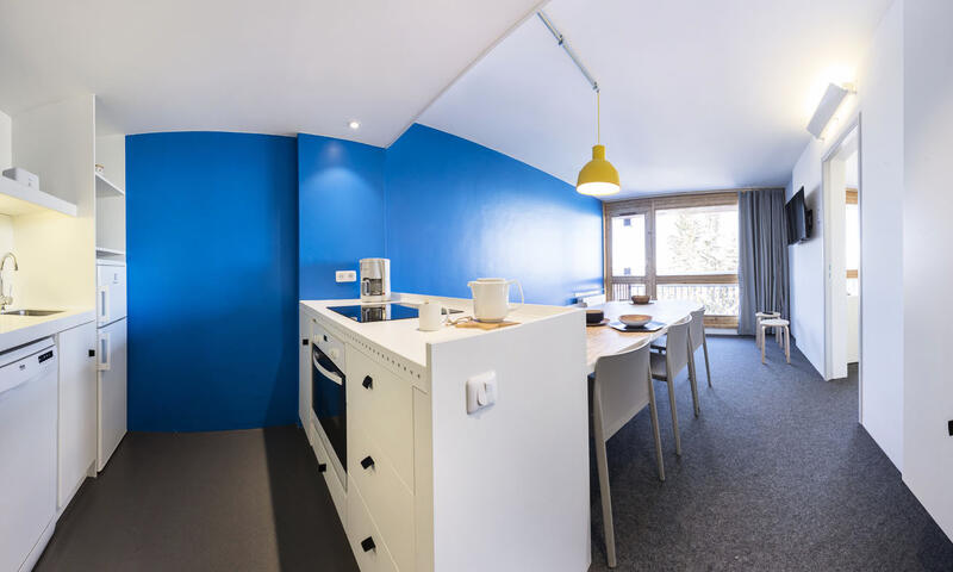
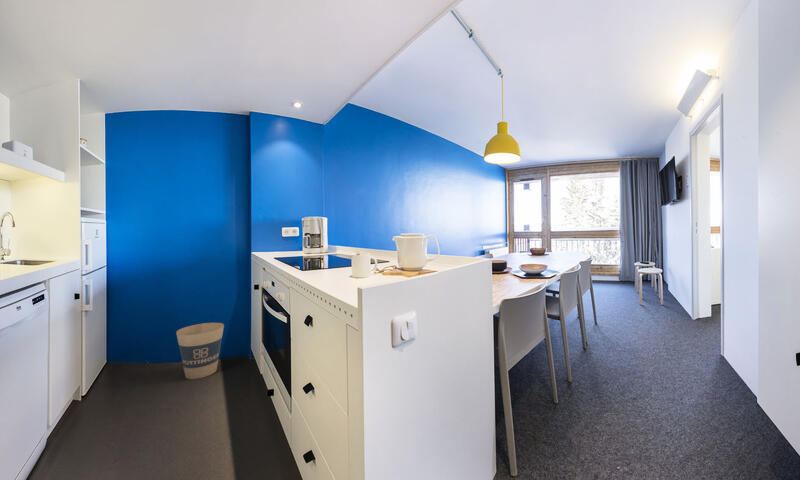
+ trash can (201, 350)
